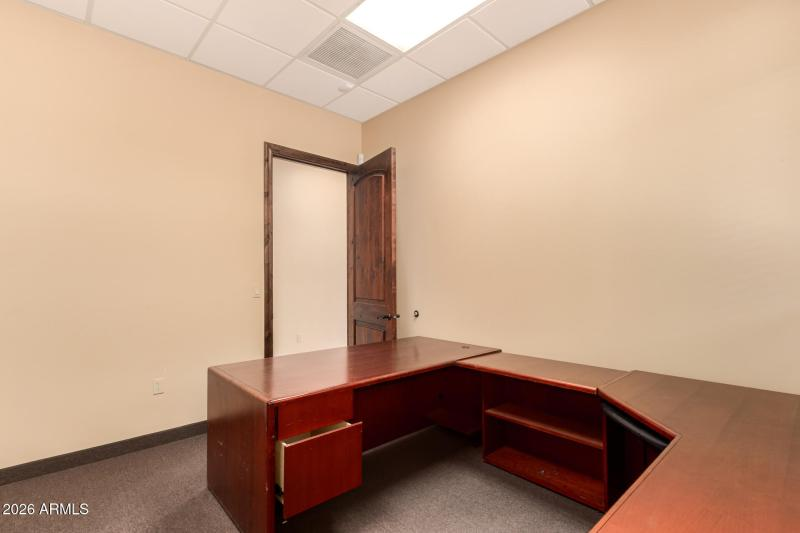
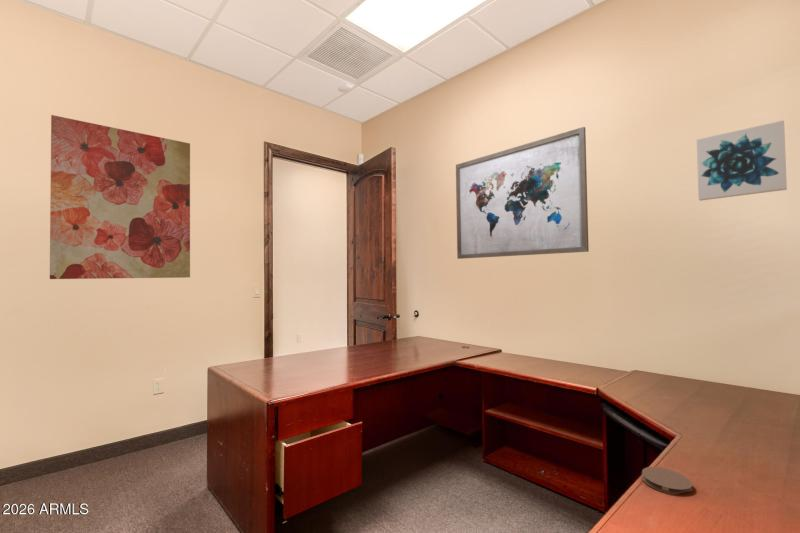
+ wall art (127, 204)
+ coaster (666, 480)
+ wall art (512, 202)
+ wall art (738, 163)
